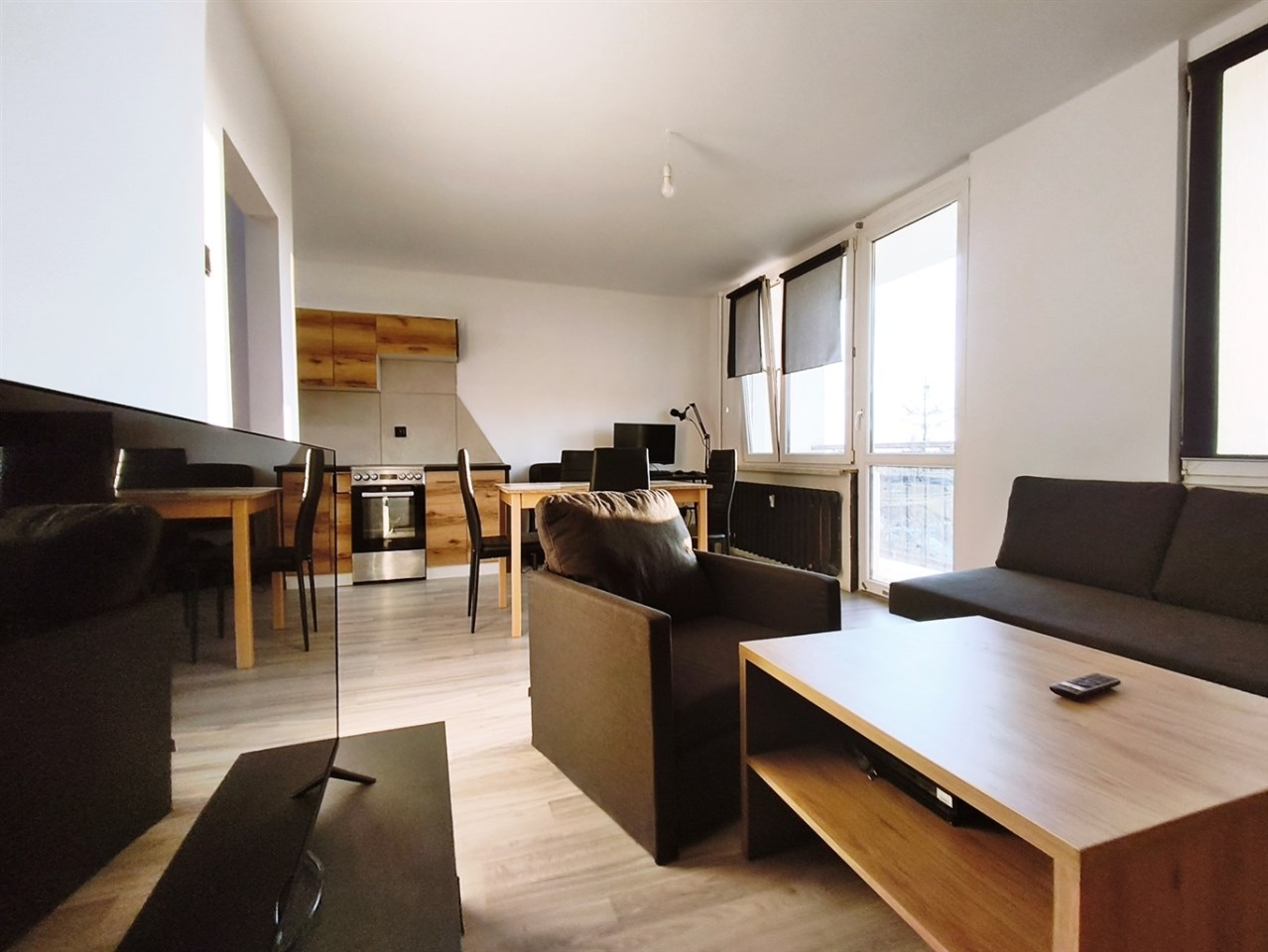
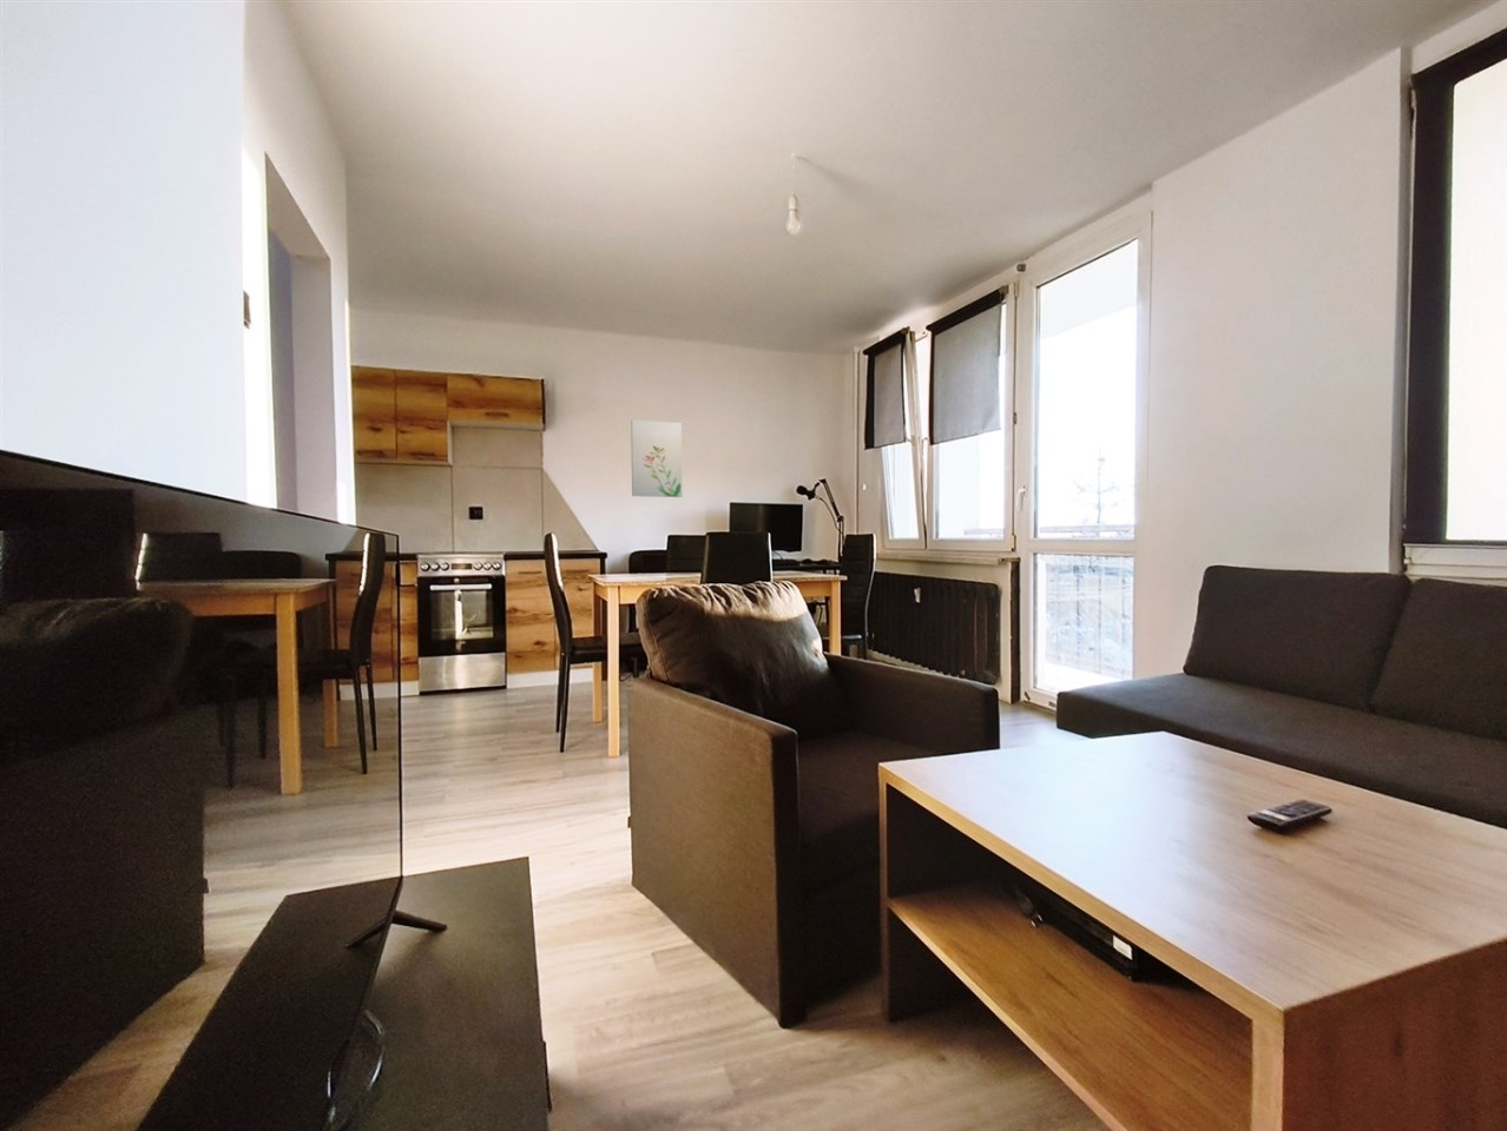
+ wall art (657, 459)
